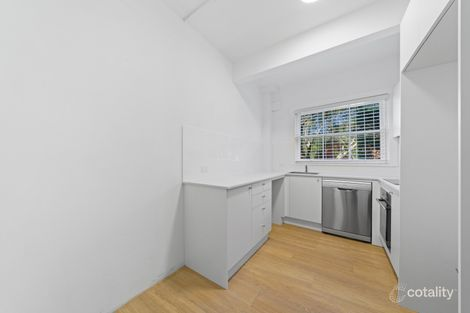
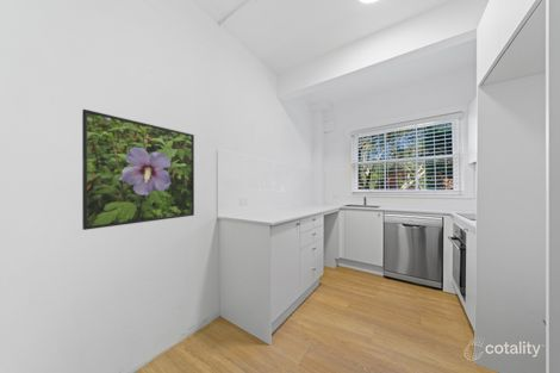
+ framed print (149, 173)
